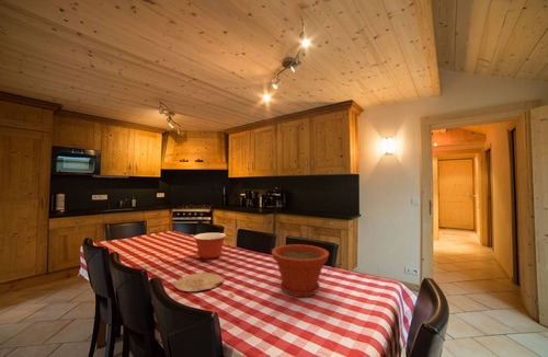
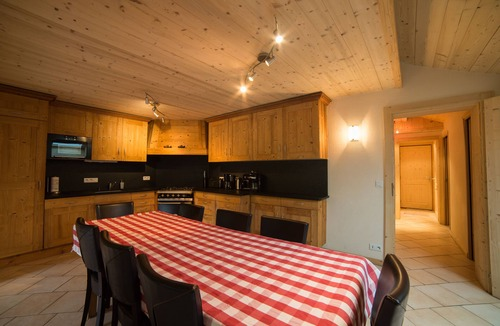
- plate (199, 280)
- mixing bowl (209, 245)
- plant pot (299, 270)
